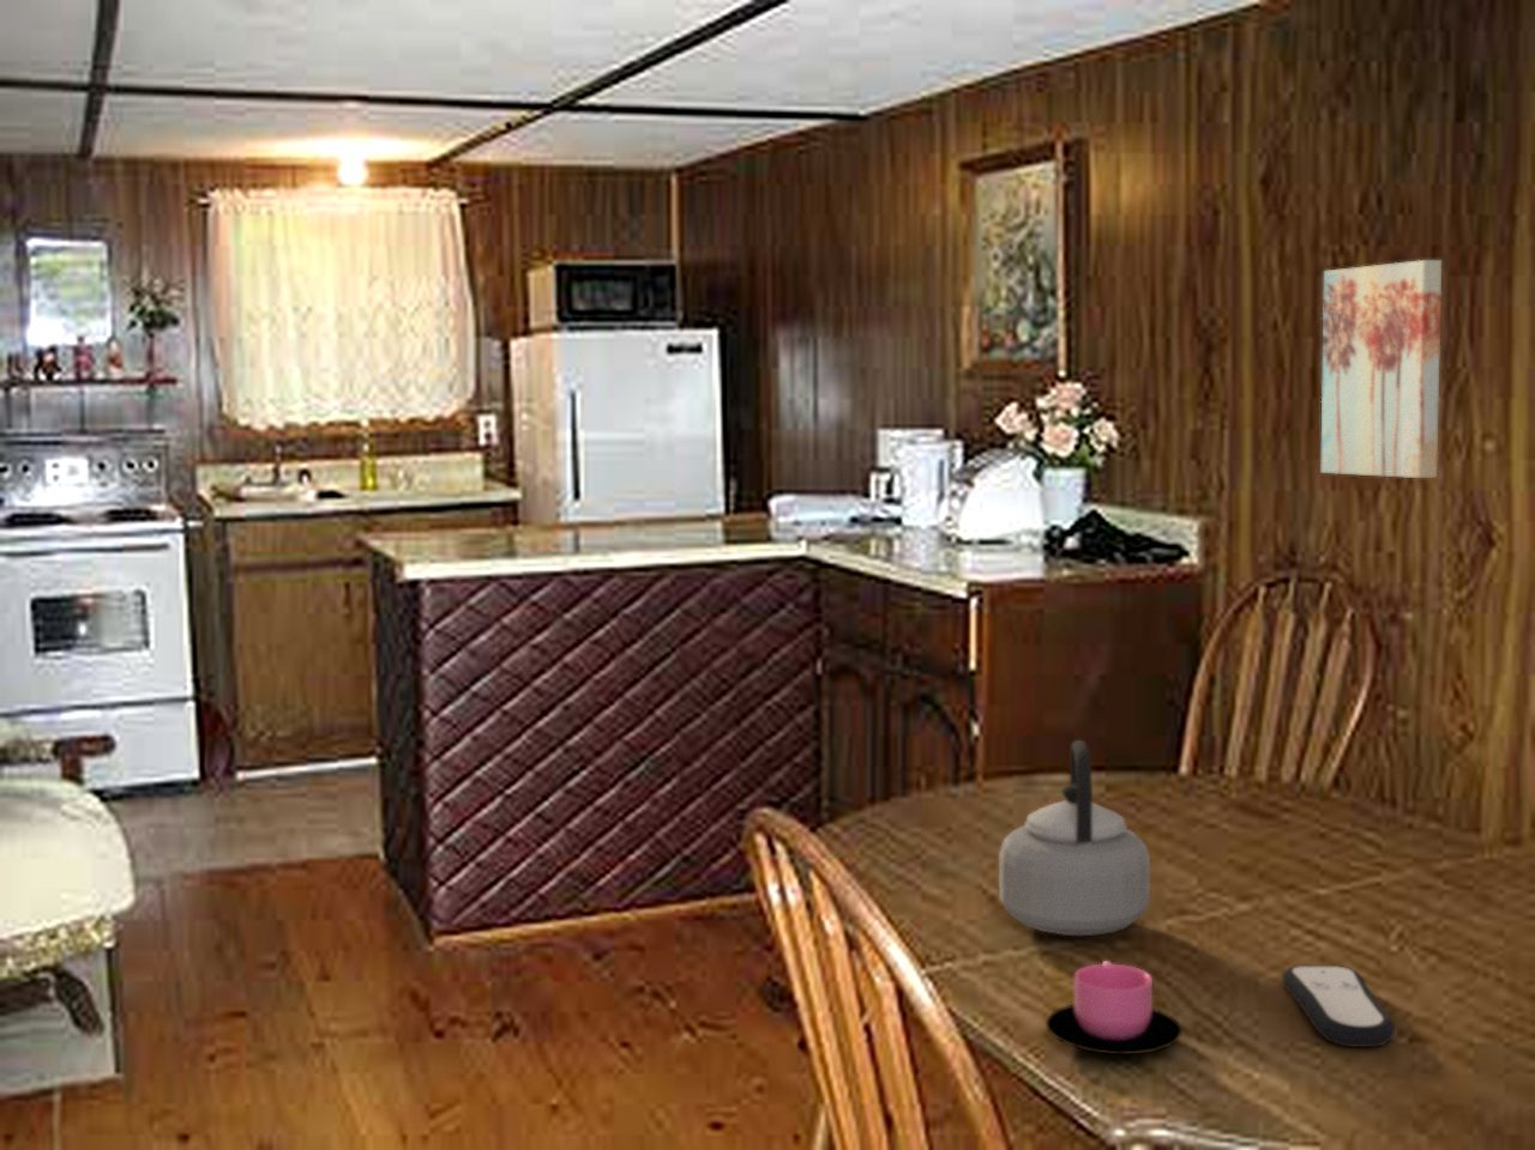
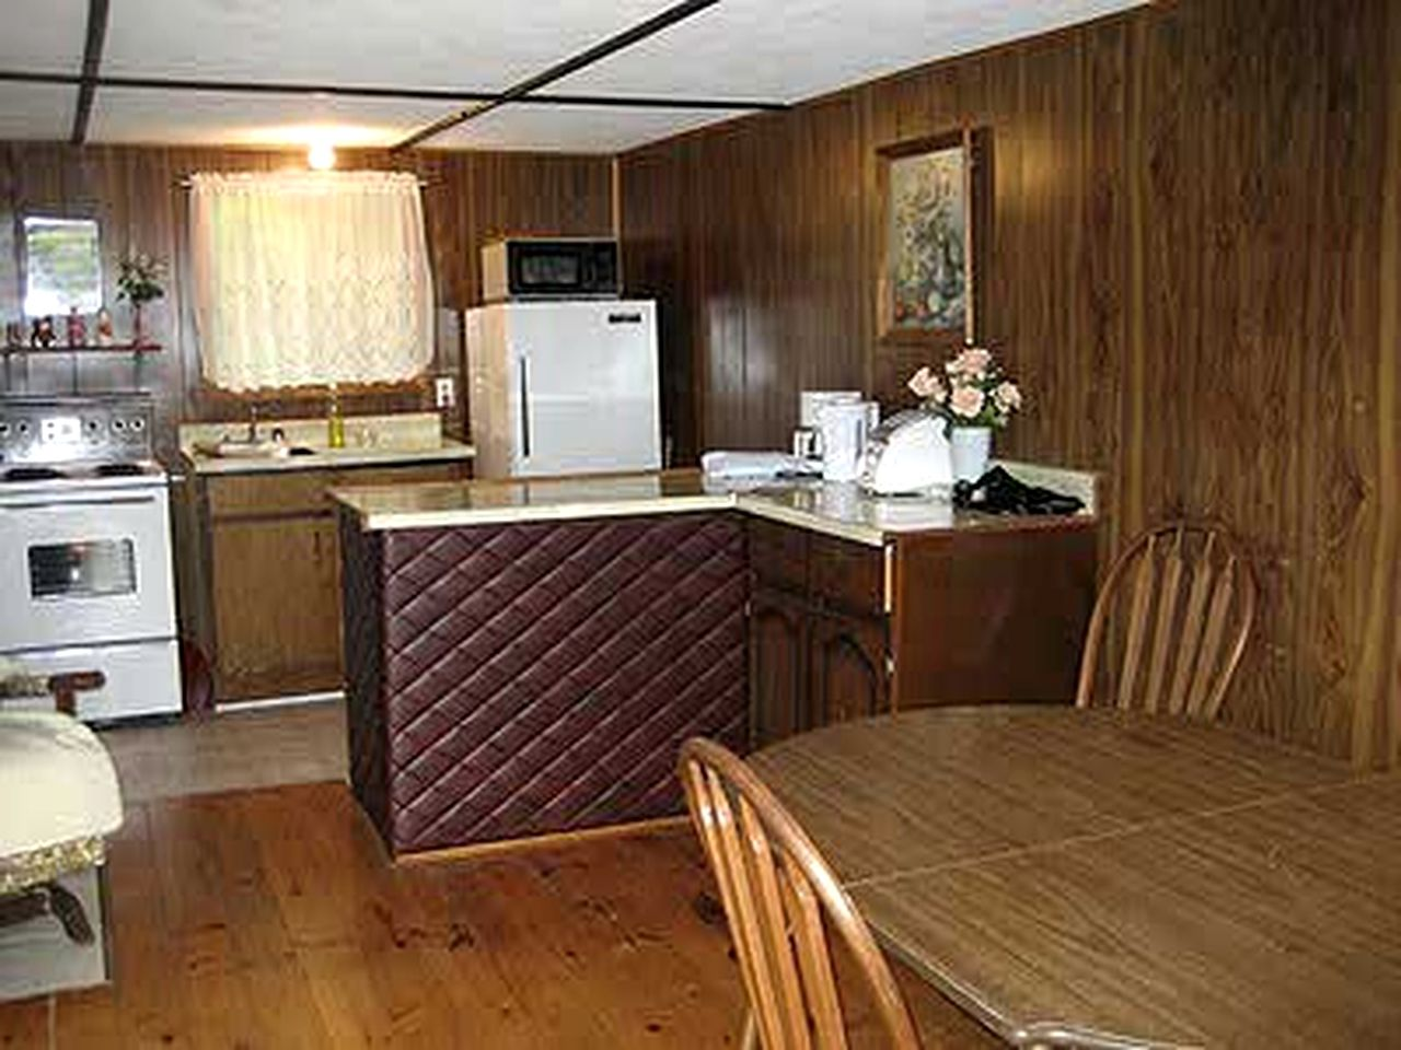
- wall art (1378, 370)
- remote control (1338, 1003)
- teapot (1072, 829)
- cup (1113, 1009)
